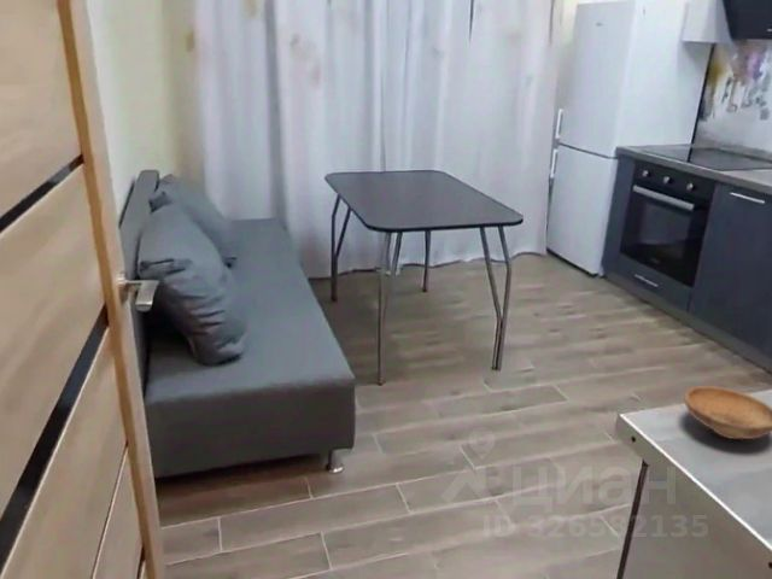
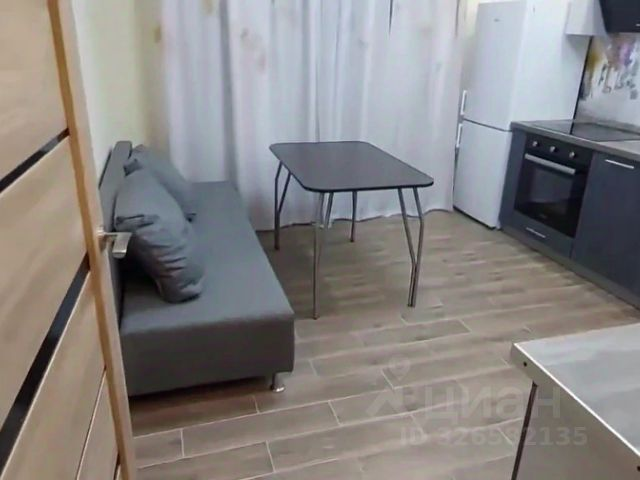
- bowl (727, 417)
